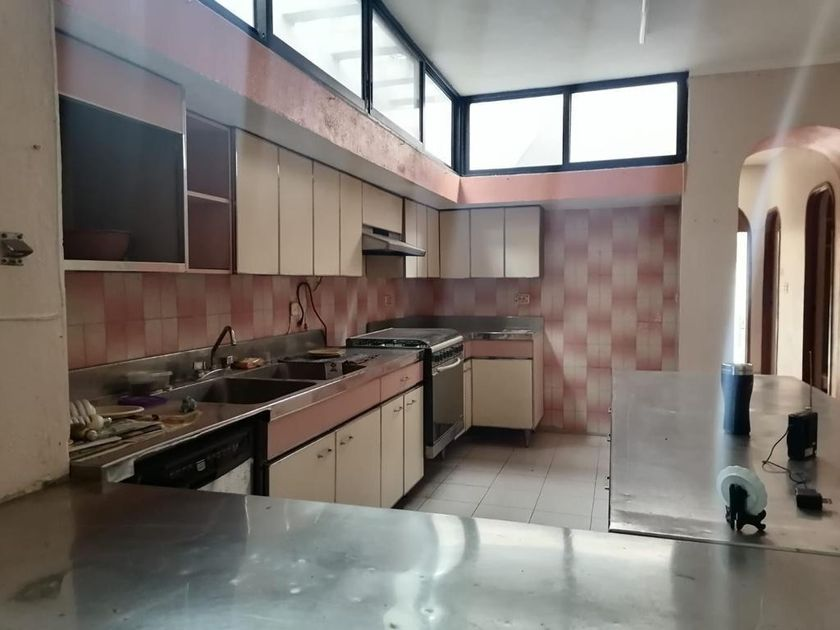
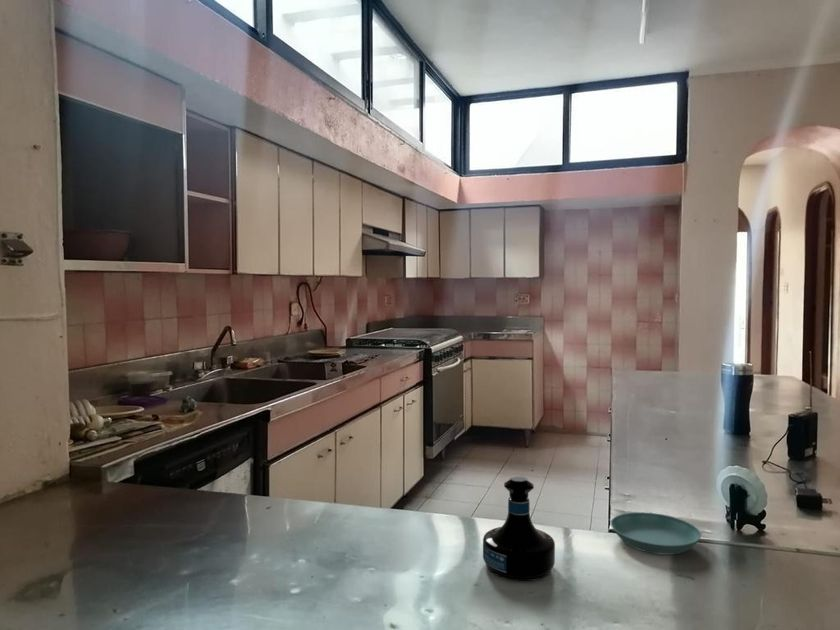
+ saucer (654, 534)
+ tequila bottle (518, 522)
